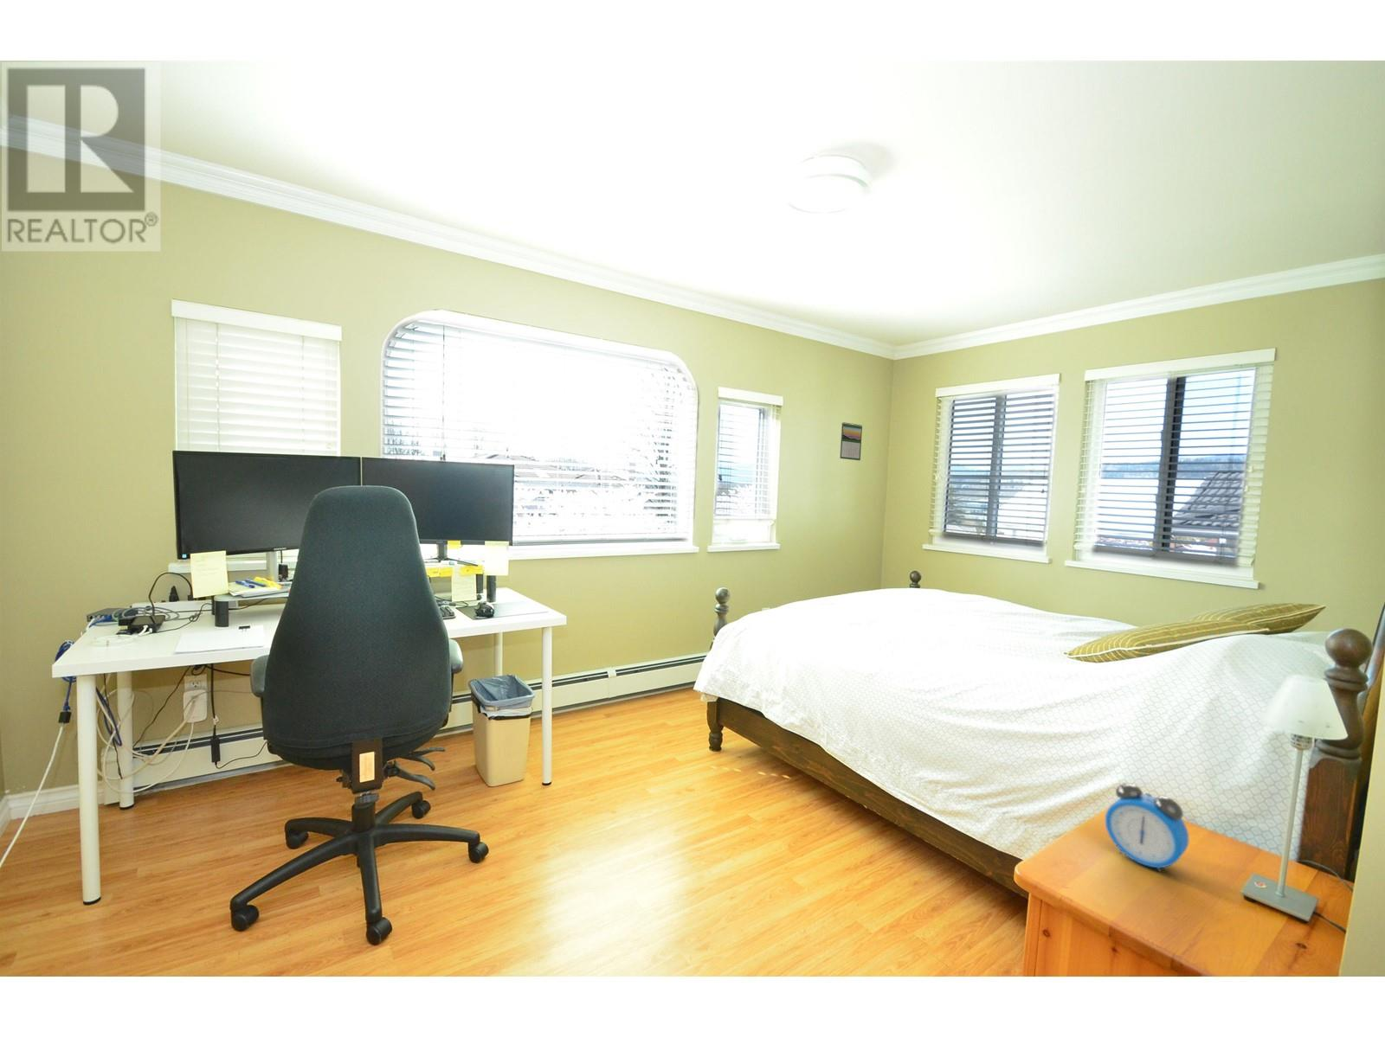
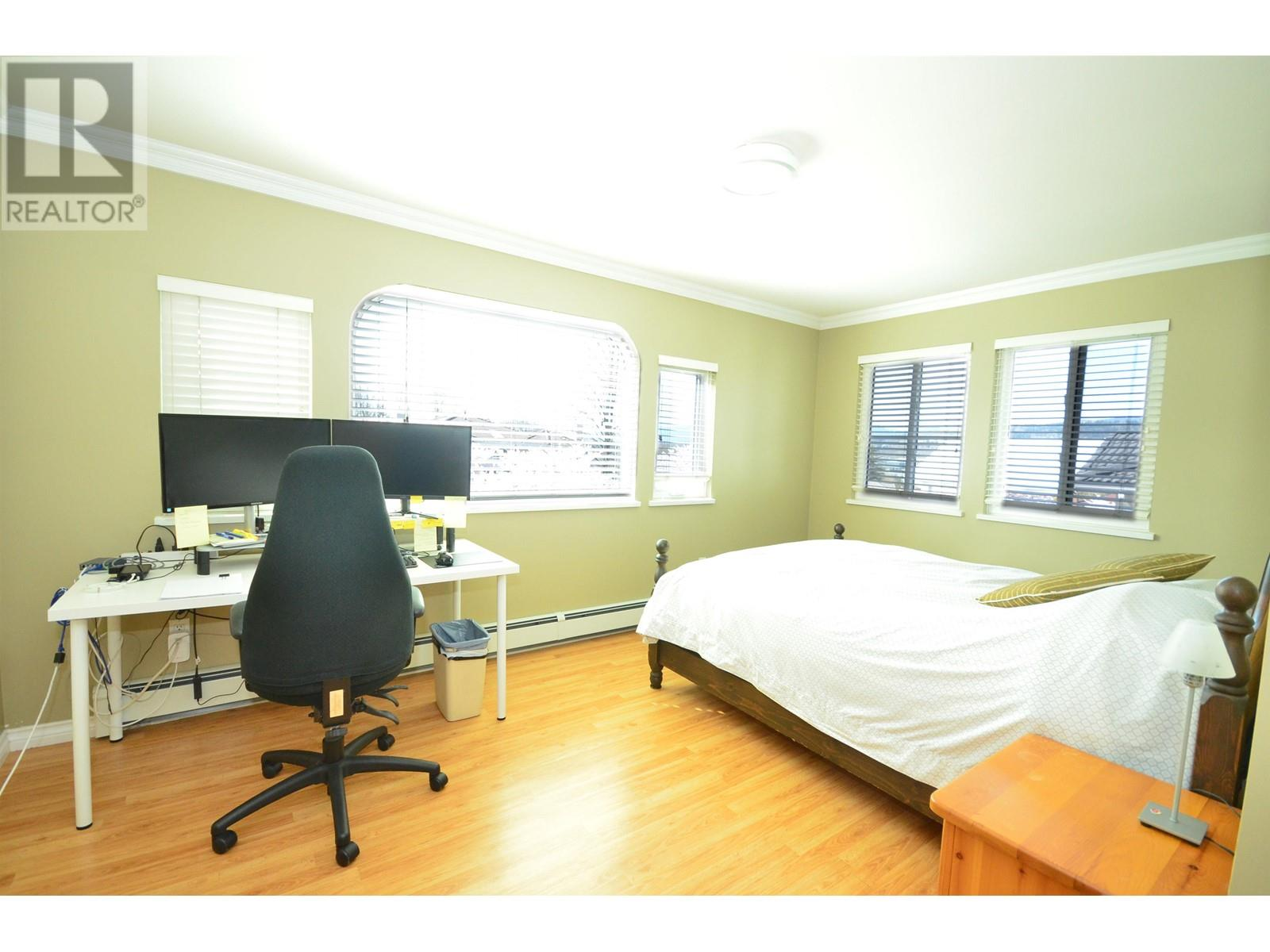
- calendar (851, 442)
- alarm clock (1146, 825)
